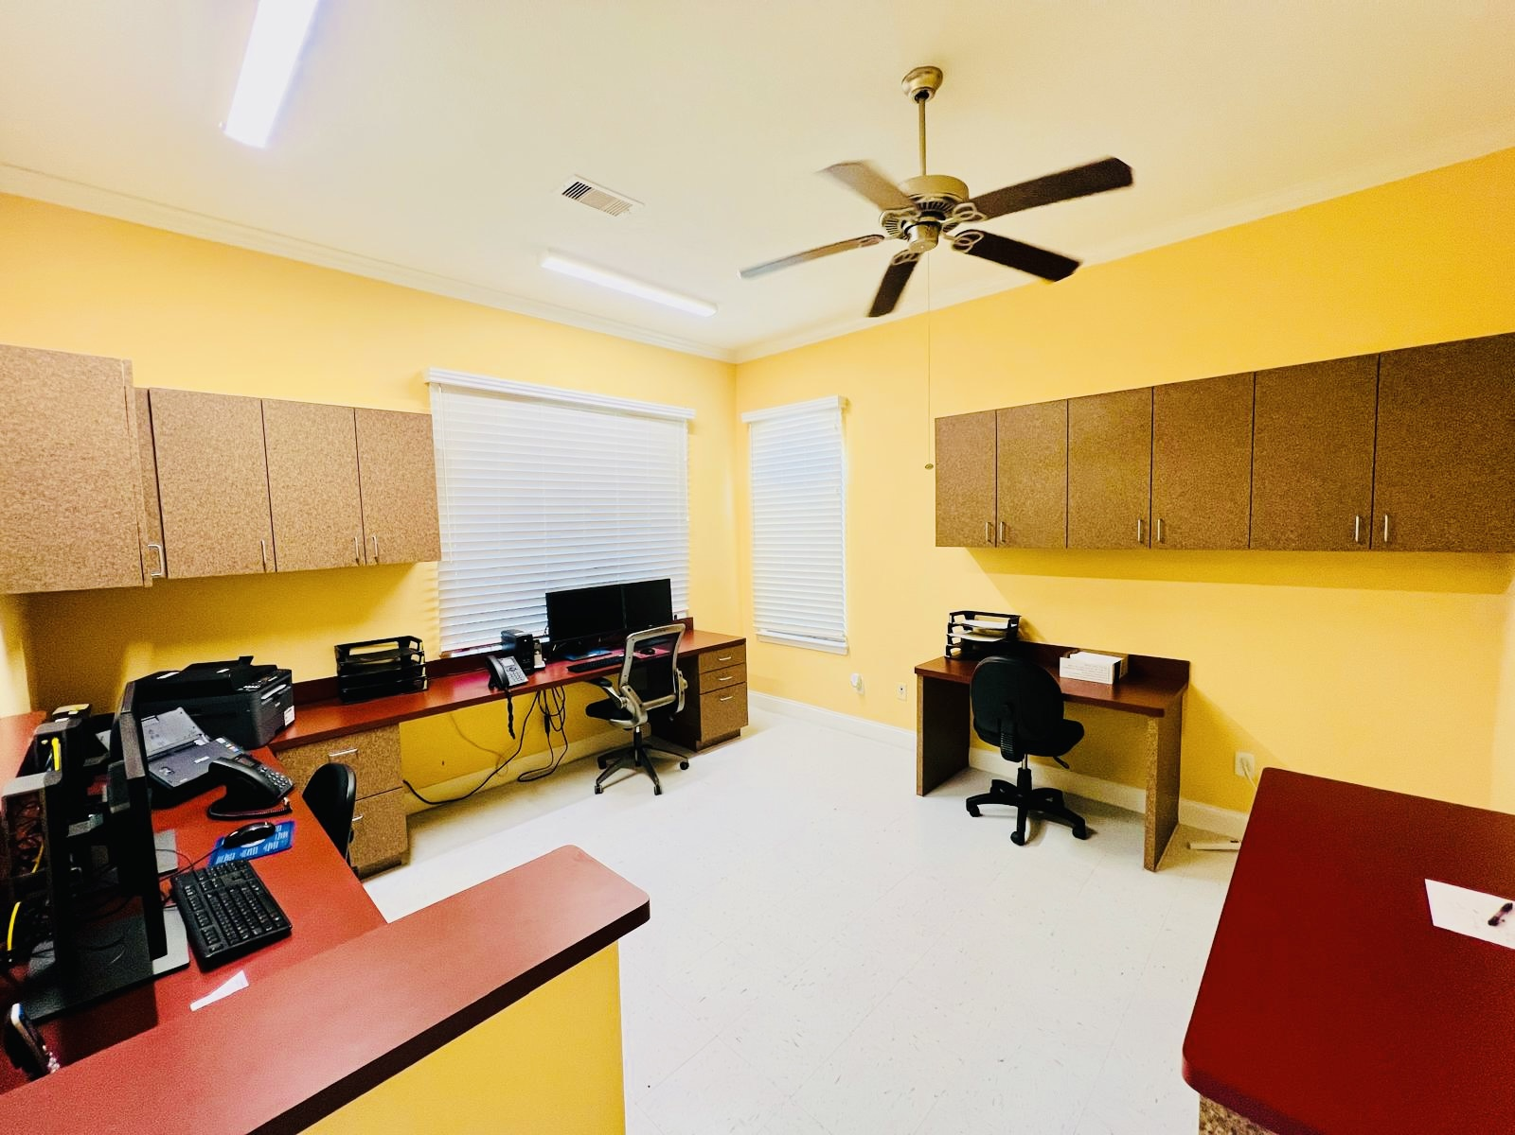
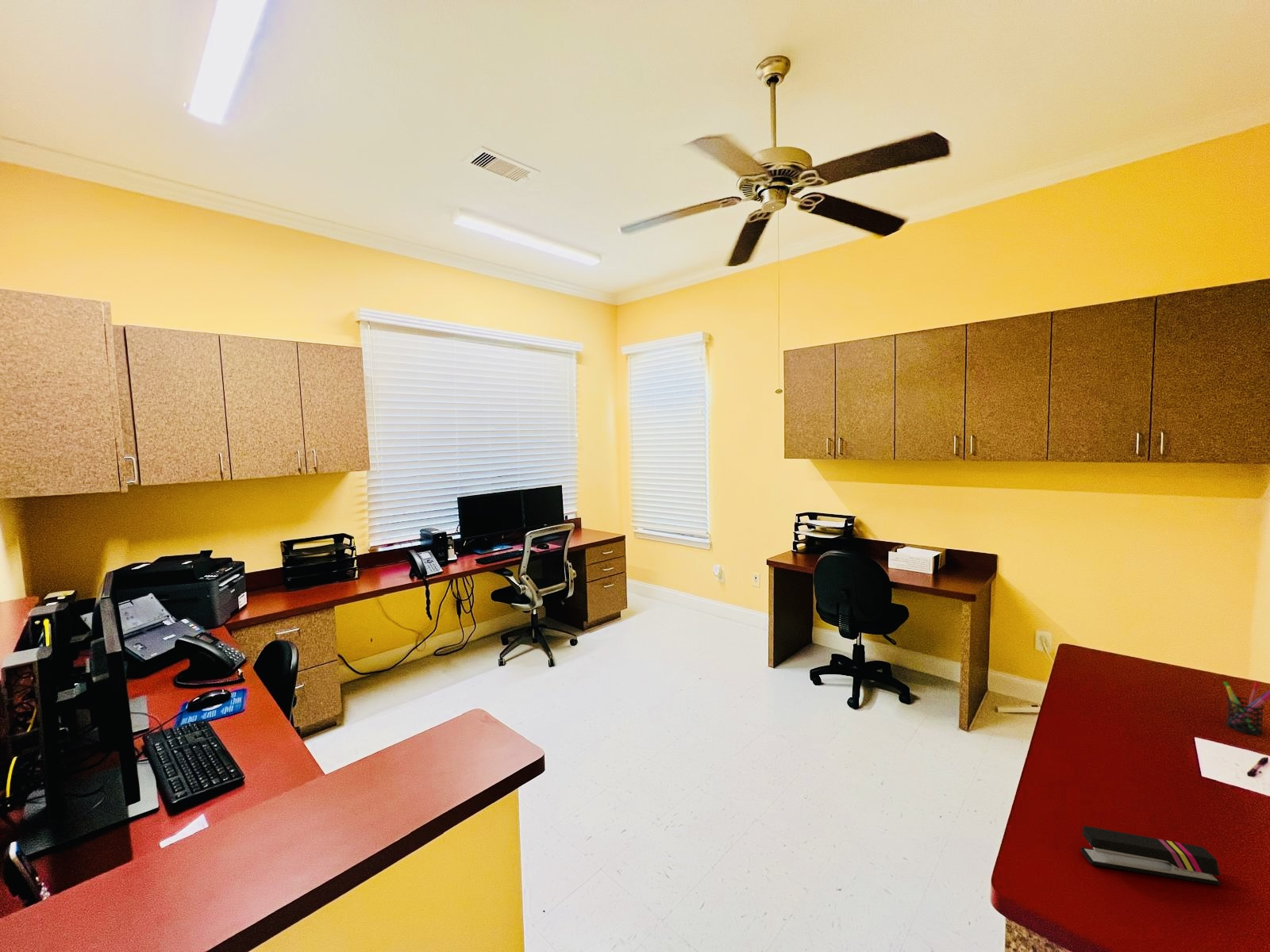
+ stapler (1148, 853)
+ pen holder (1242, 704)
